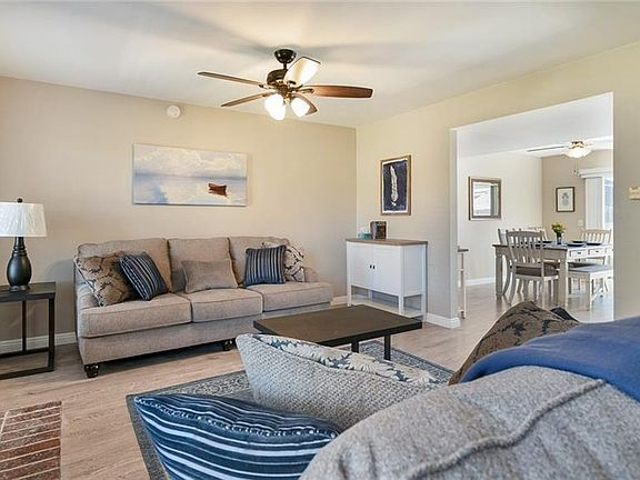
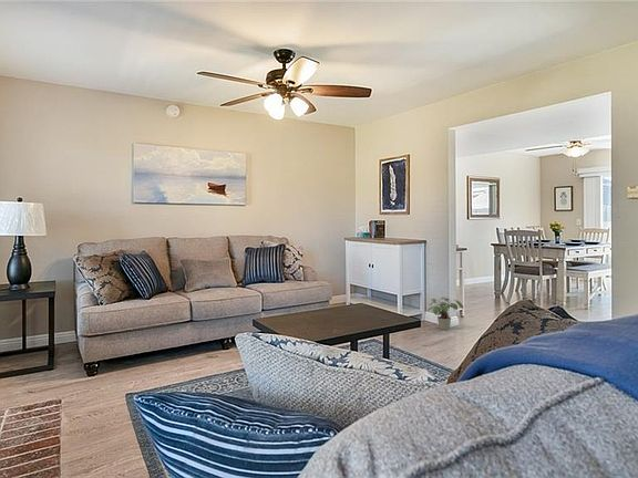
+ potted plant (442, 313)
